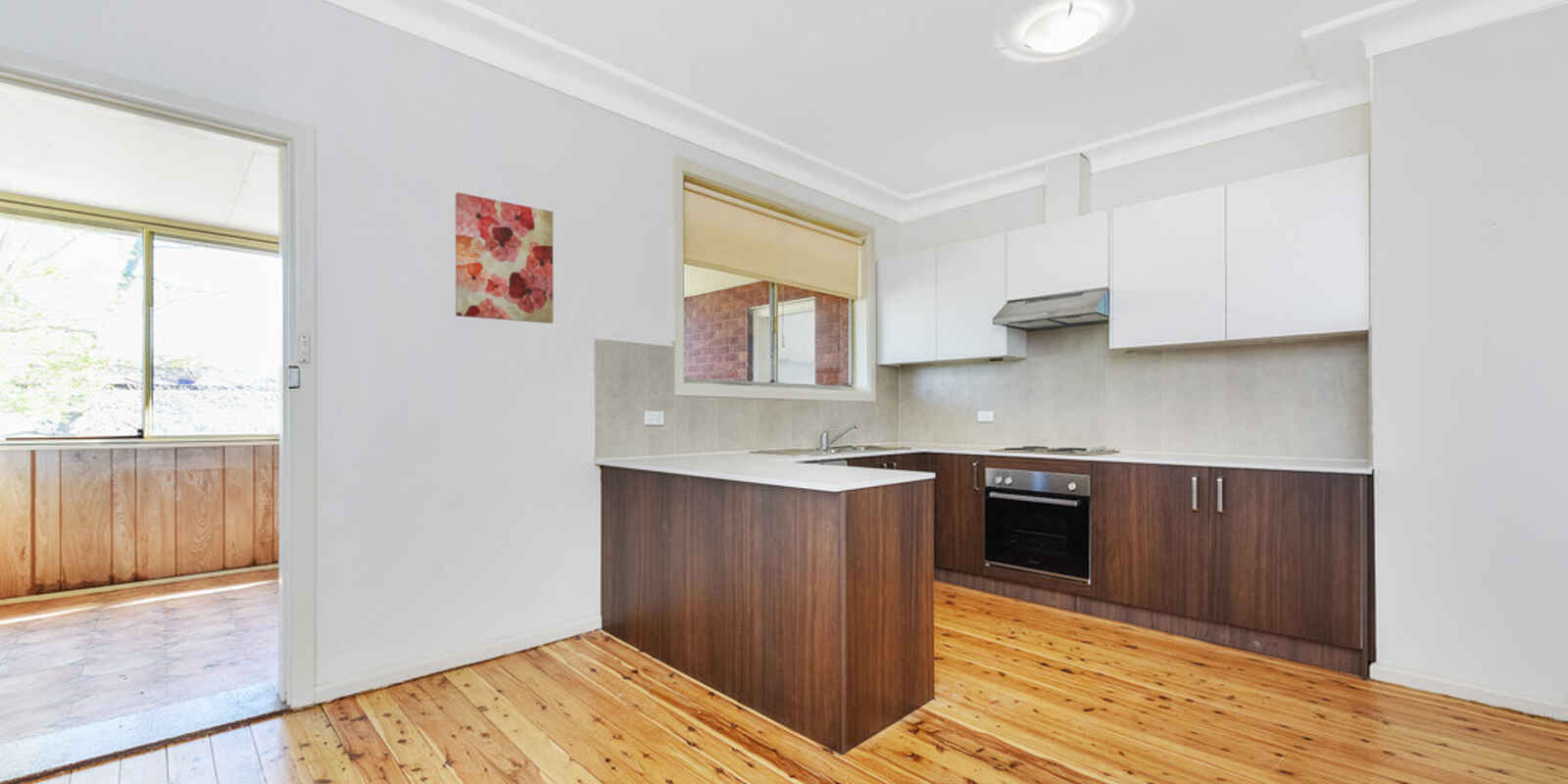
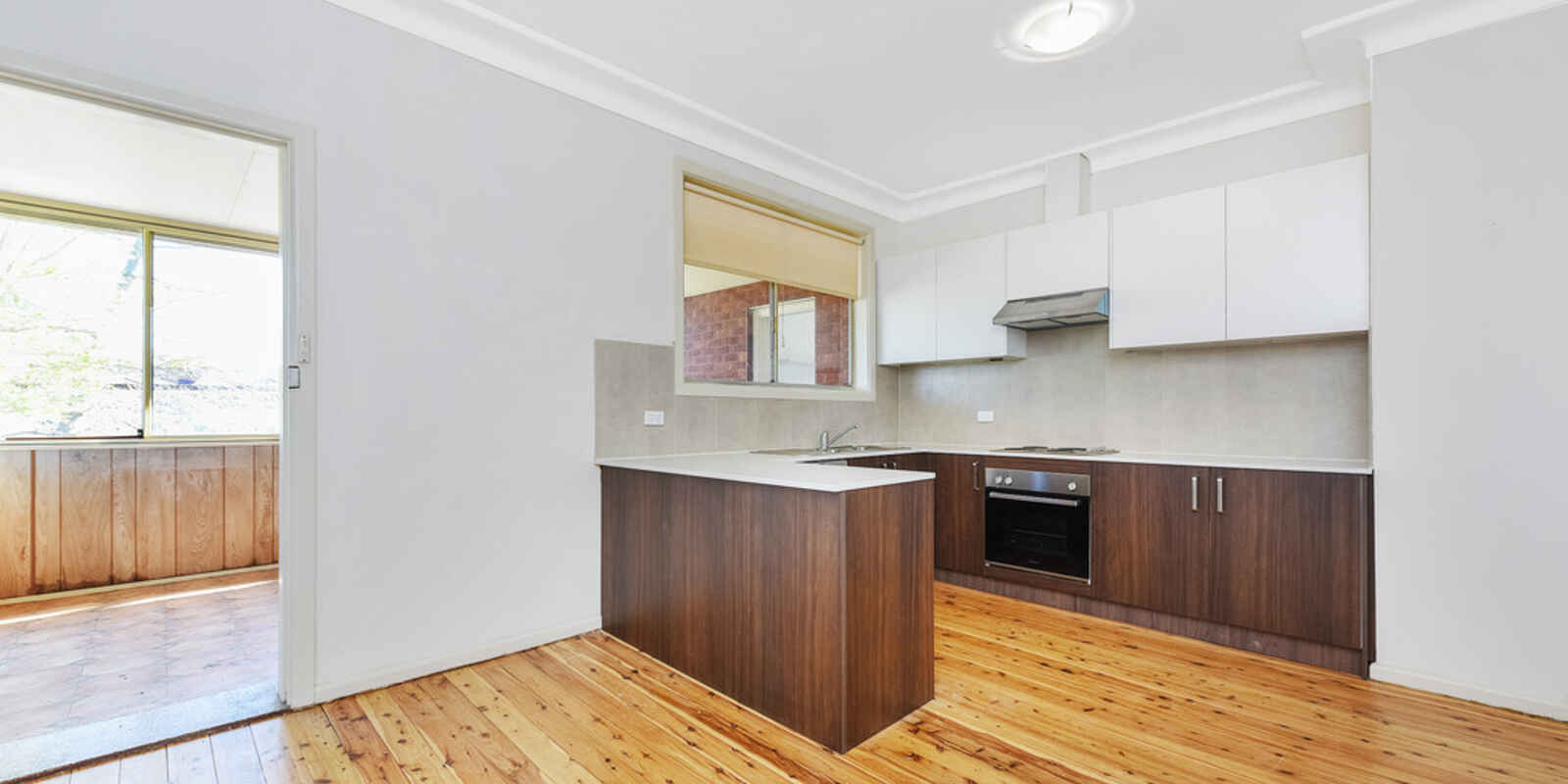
- wall art (506, 261)
